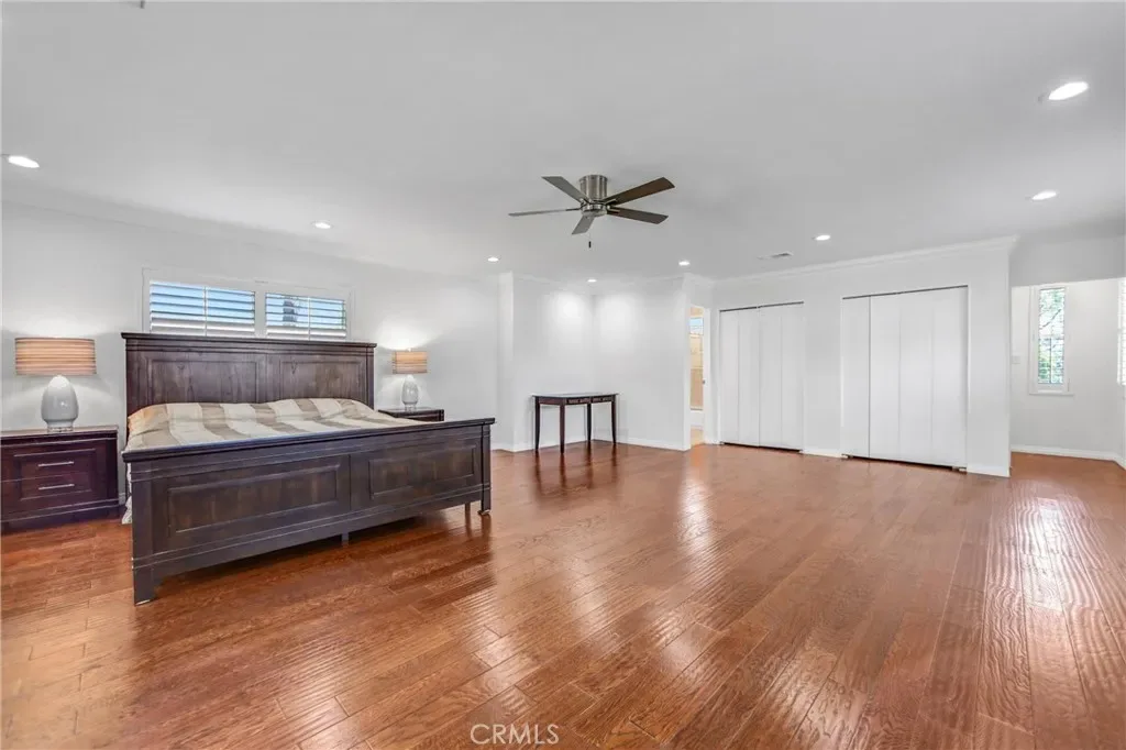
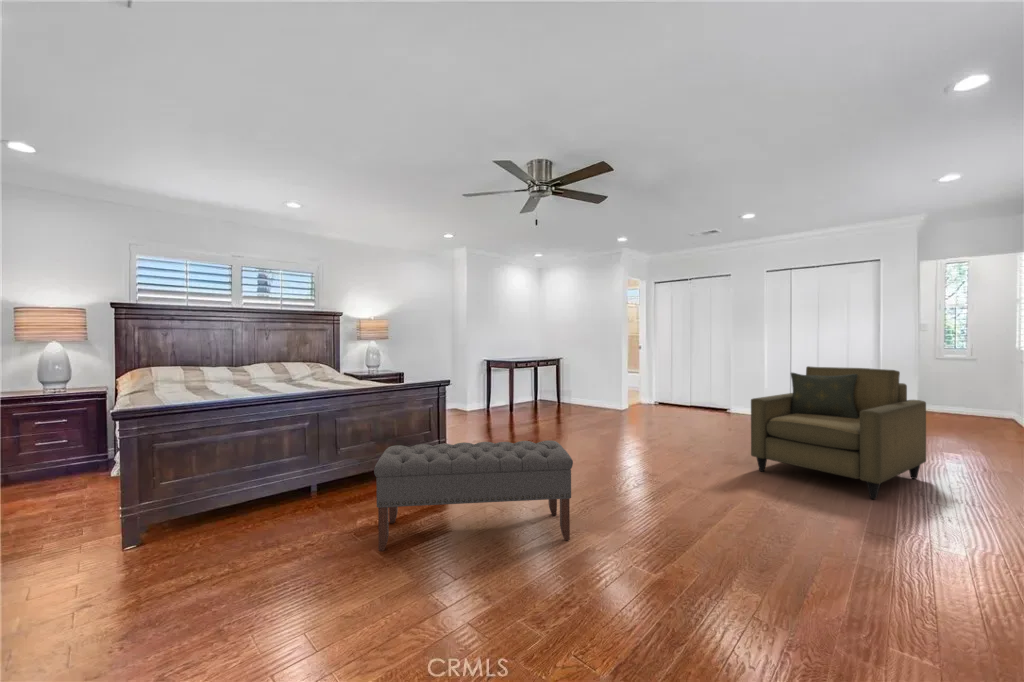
+ bench (475, 489)
+ armchair (835, 421)
